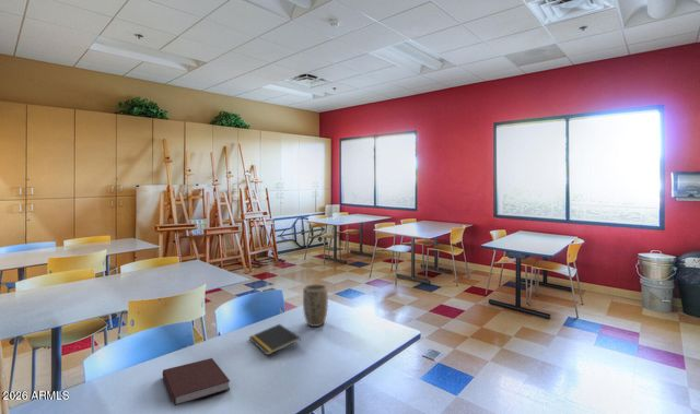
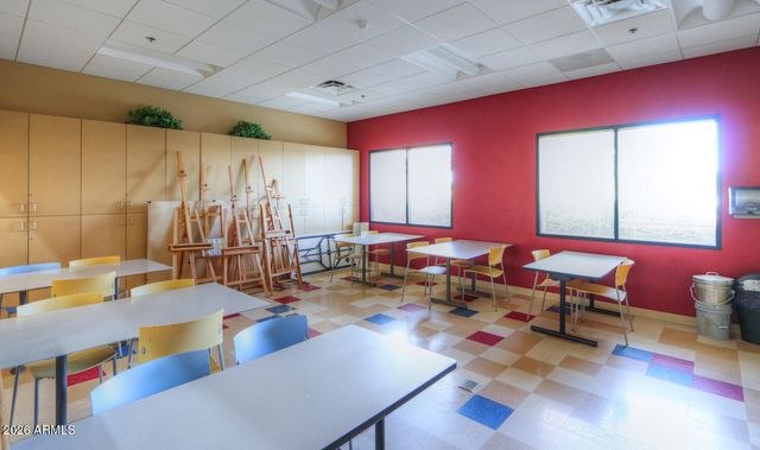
- notepad (273, 338)
- notebook (195, 379)
- plant pot (315, 305)
